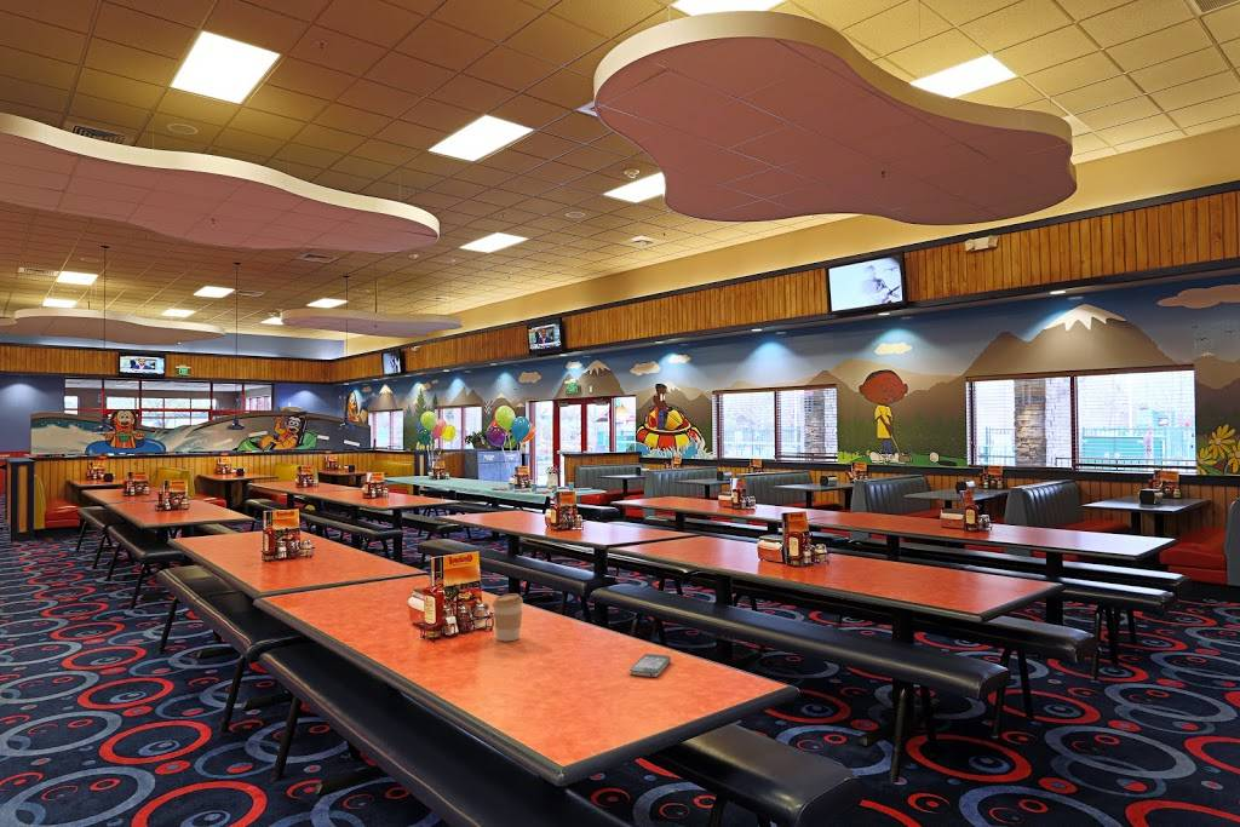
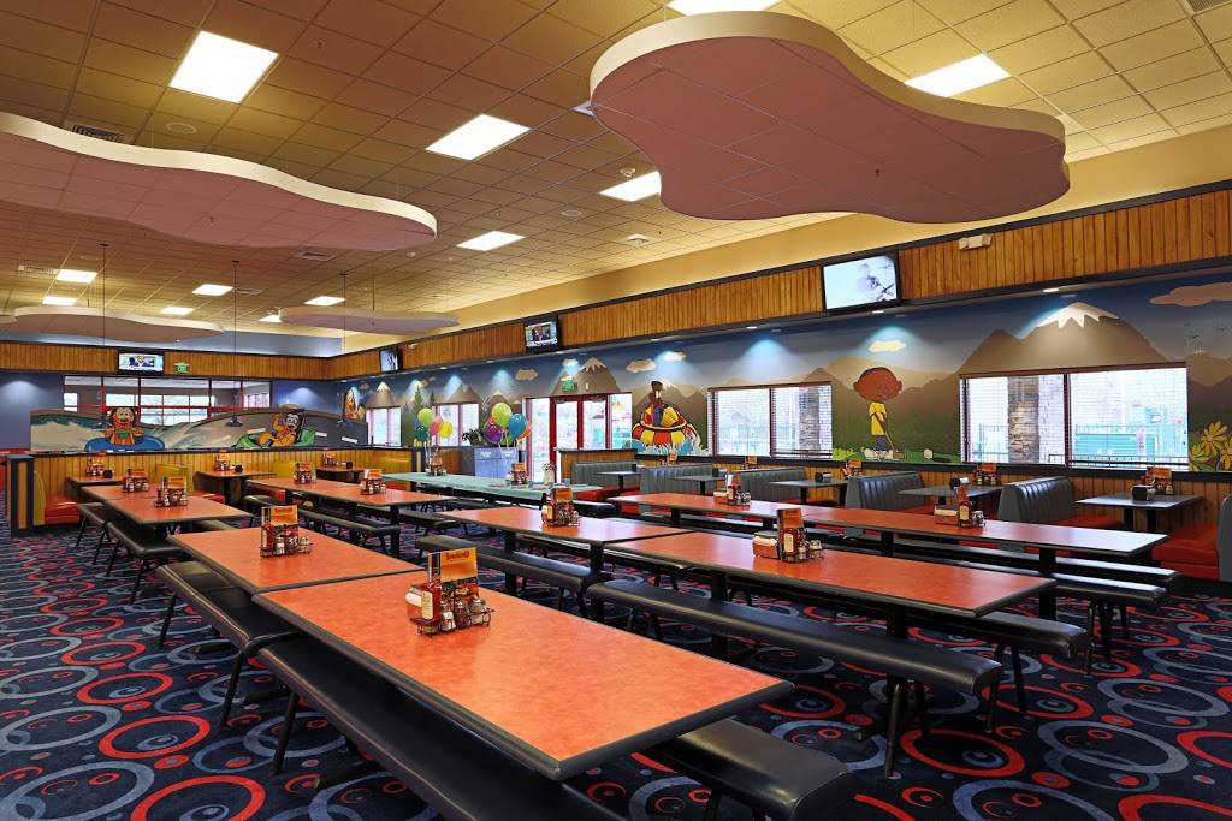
- smartphone (650, 665)
- coffee cup (507, 616)
